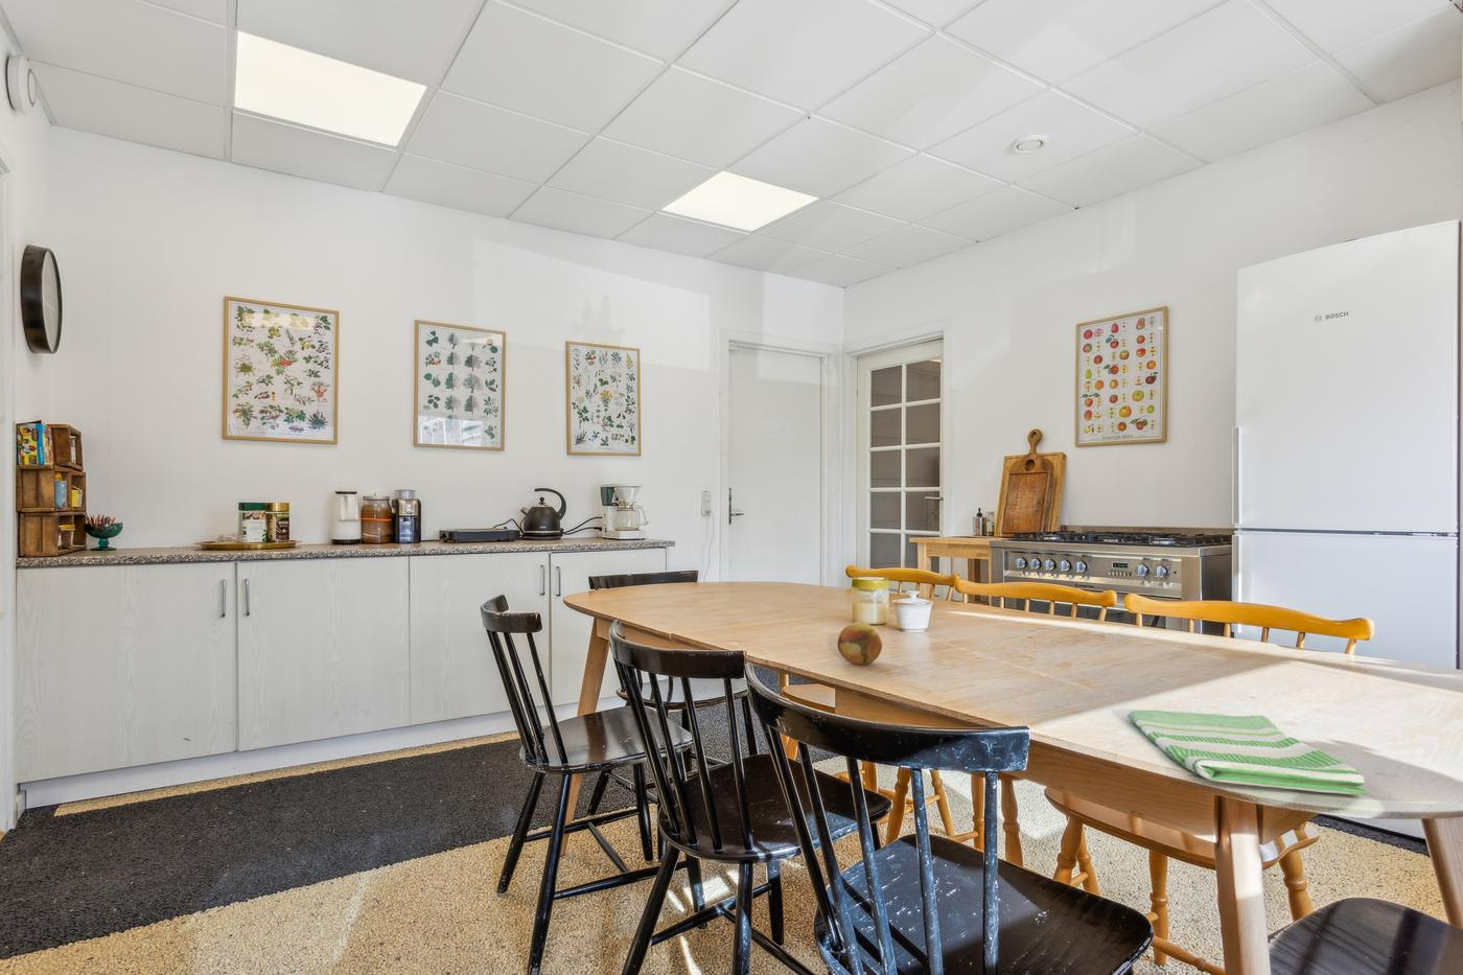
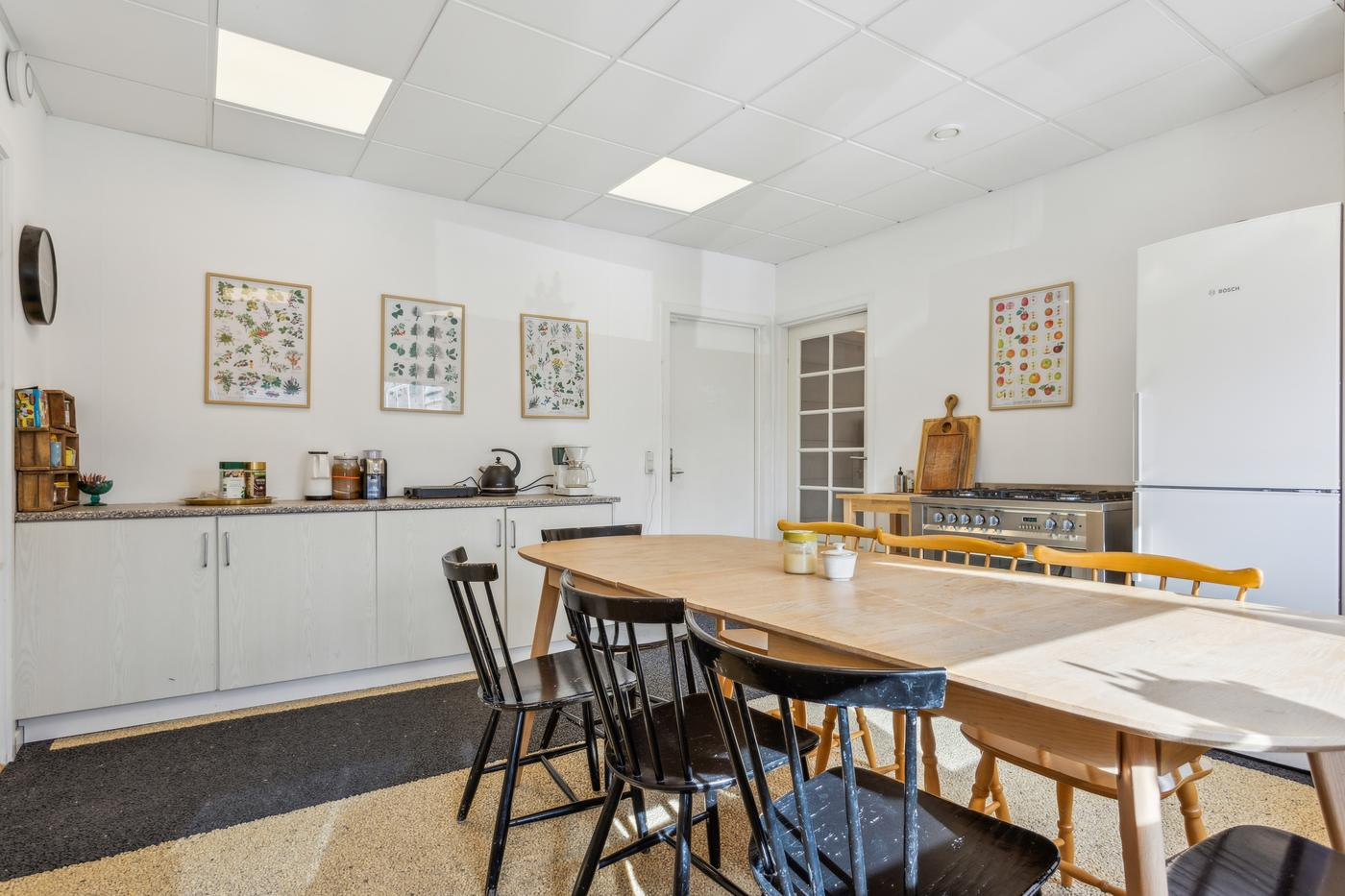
- dish towel (1233, 744)
- fruit (859, 643)
